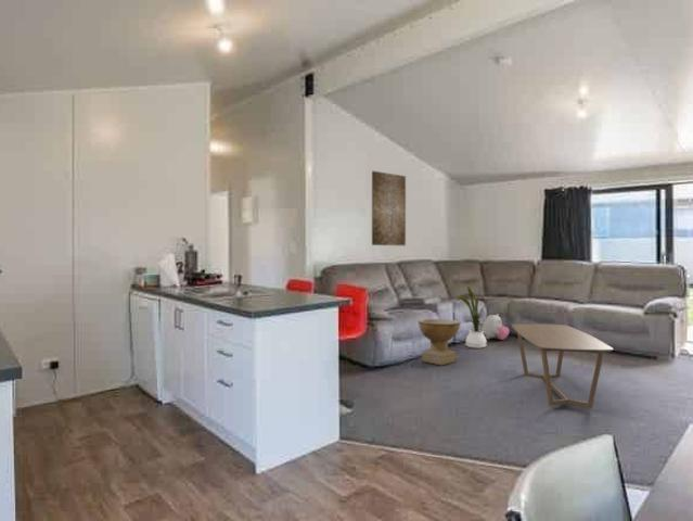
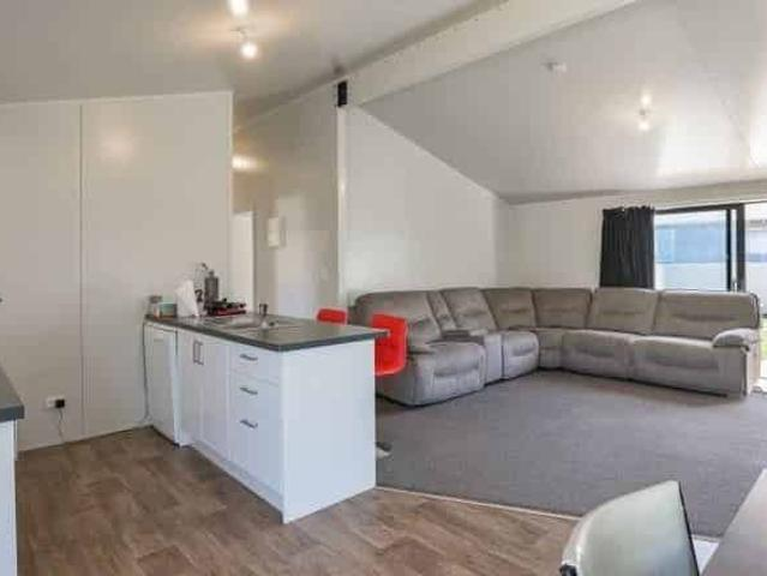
- wall art (388, 209)
- decorative bowl (438, 341)
- plush toy (495, 326)
- house plant (474, 315)
- coffee table (557, 361)
